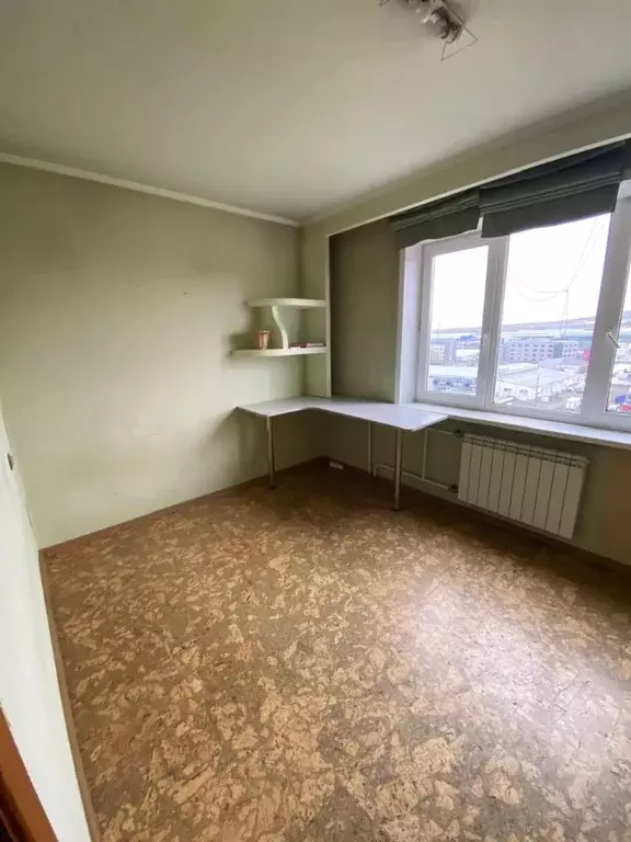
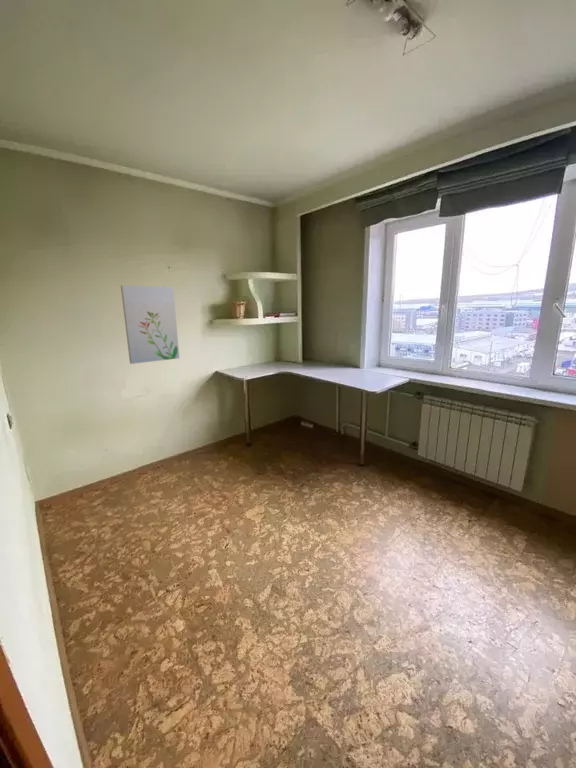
+ wall art (152, 324)
